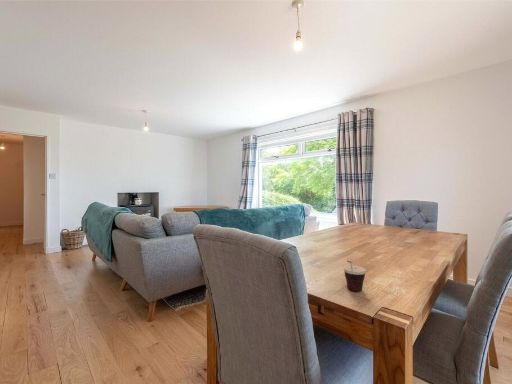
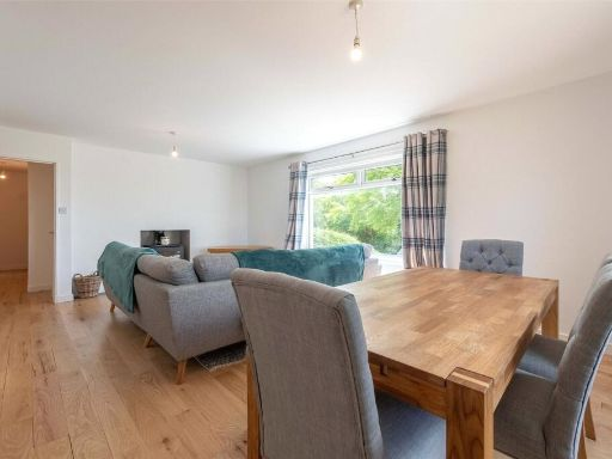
- cup (352, 274)
